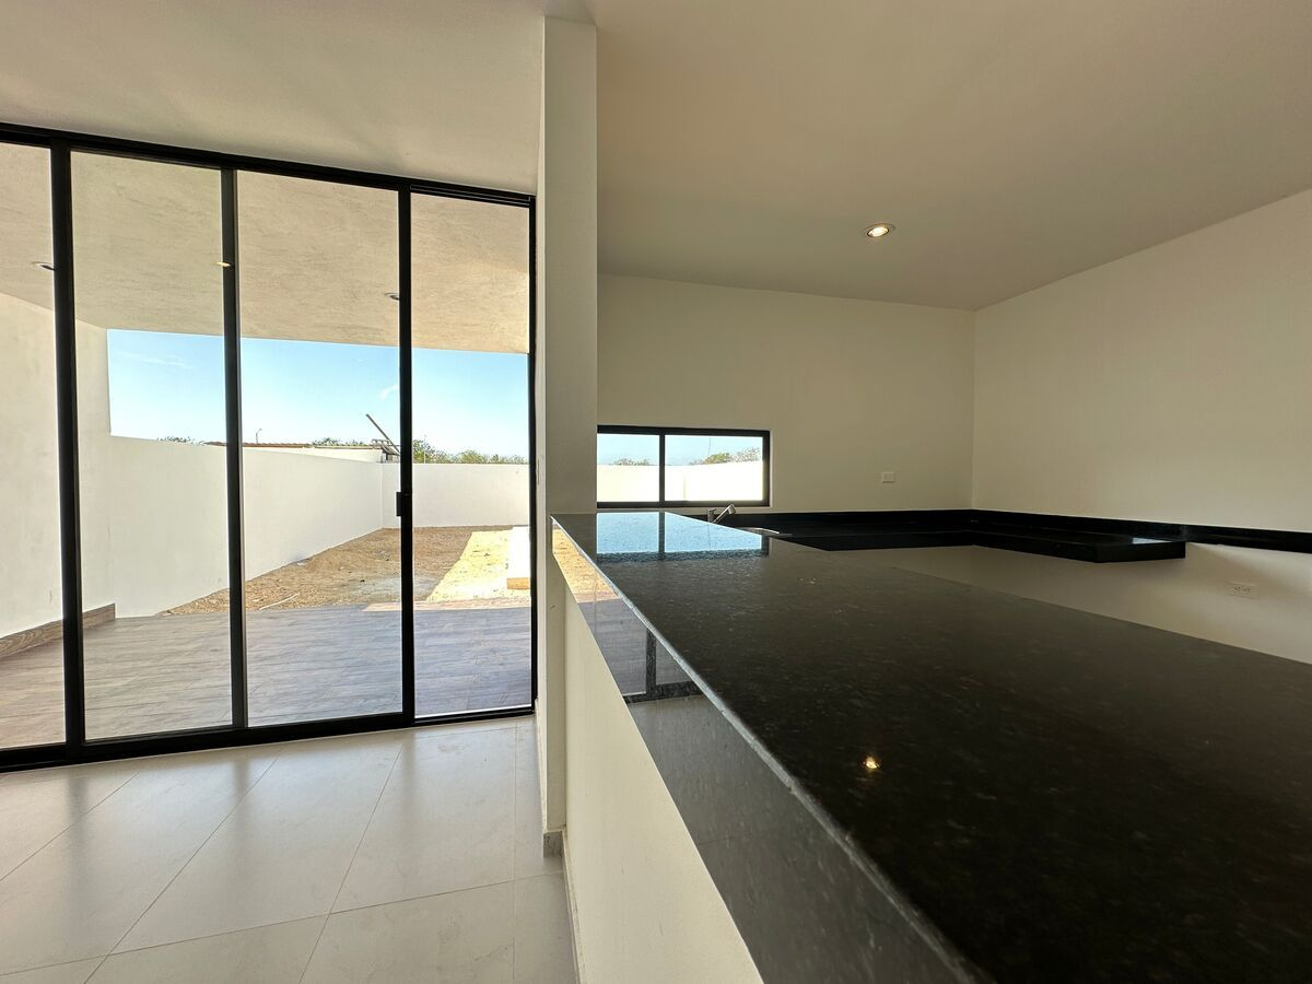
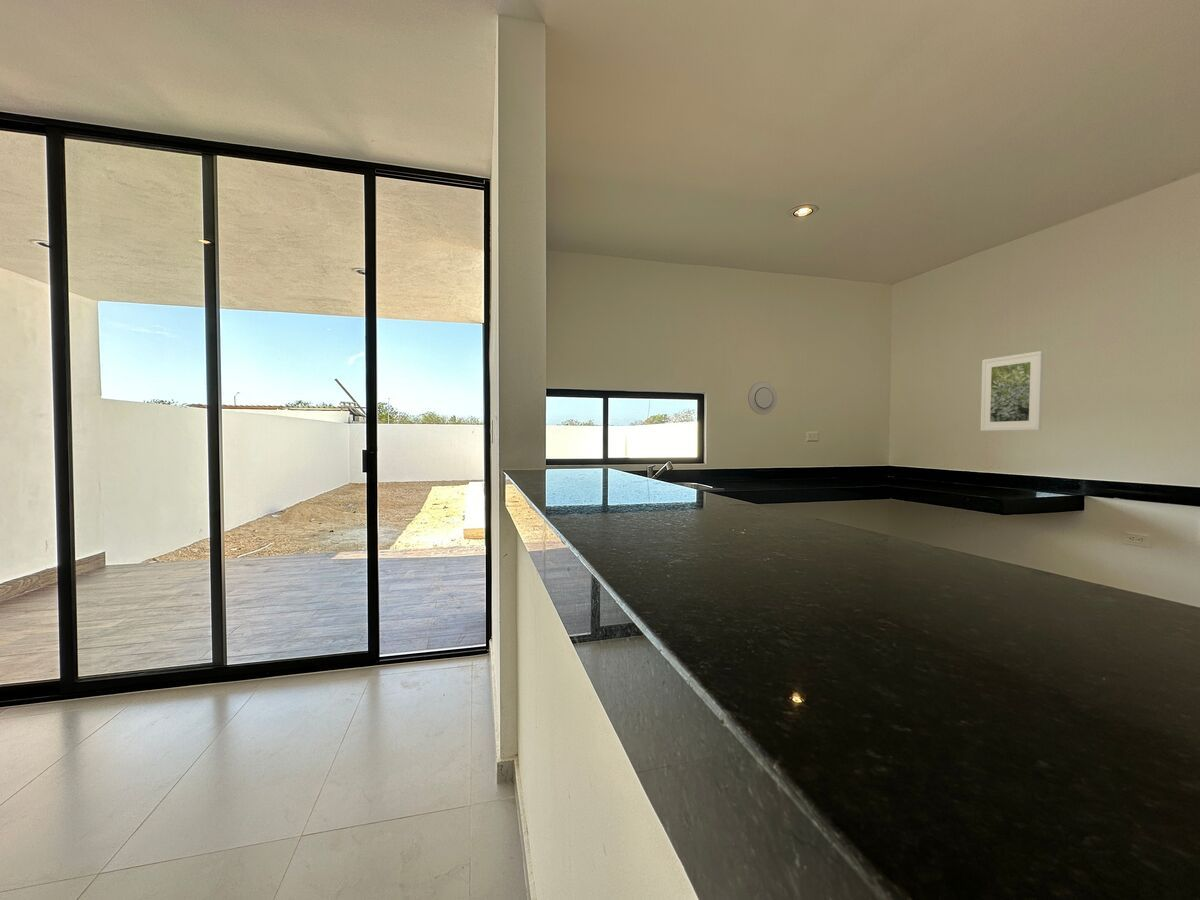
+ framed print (1010, 393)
+ decorative plate (763, 398)
